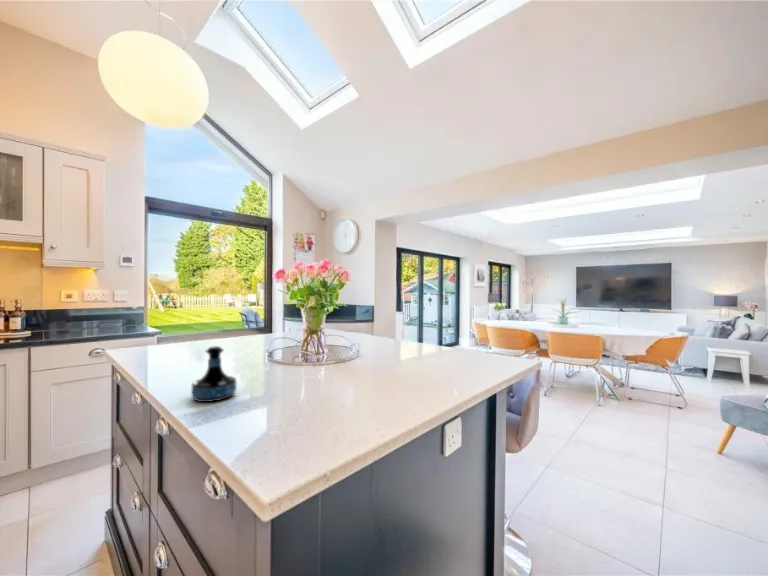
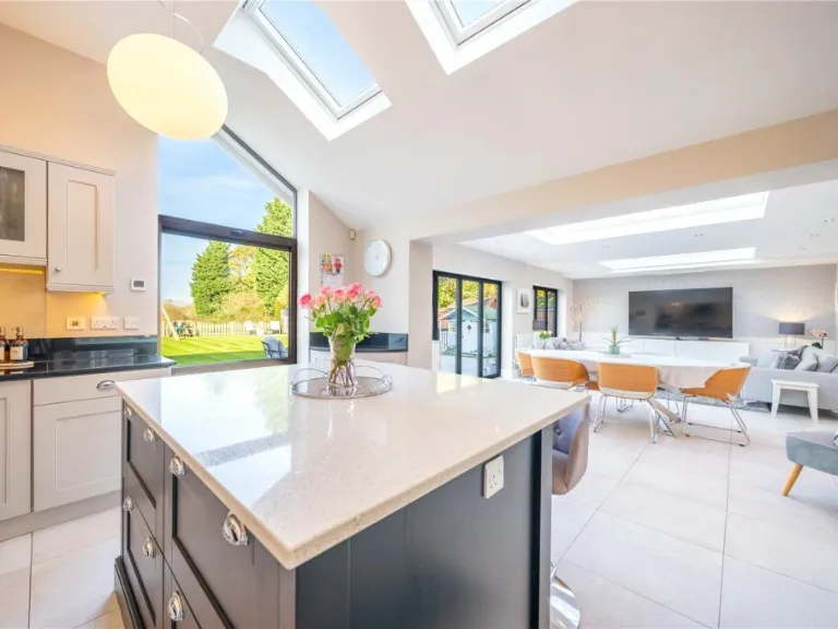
- tequila bottle (214, 371)
